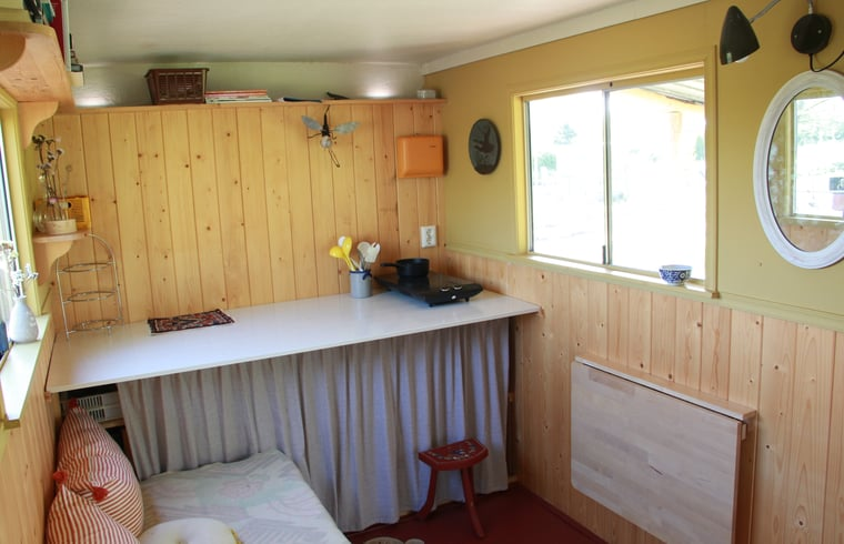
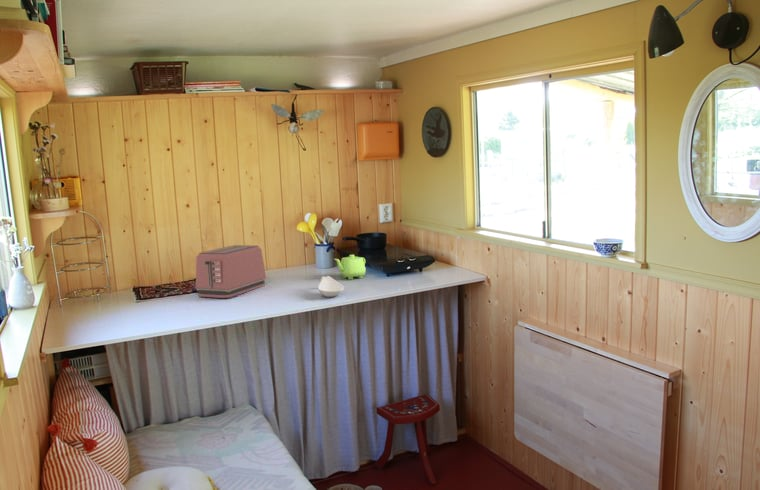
+ teapot (349, 266)
+ spoon rest (328, 285)
+ toaster (229, 270)
